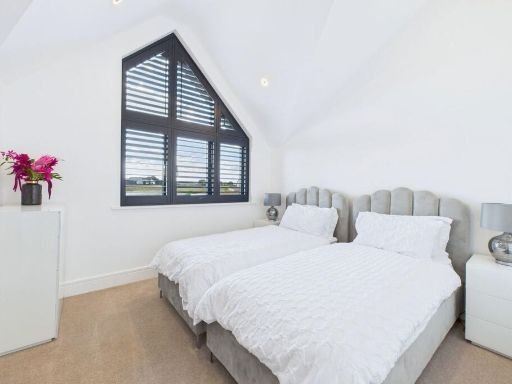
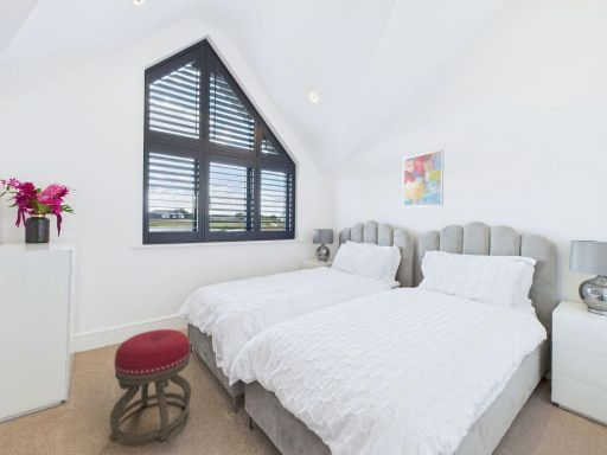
+ wall art (421, 180)
+ stool (154, 379)
